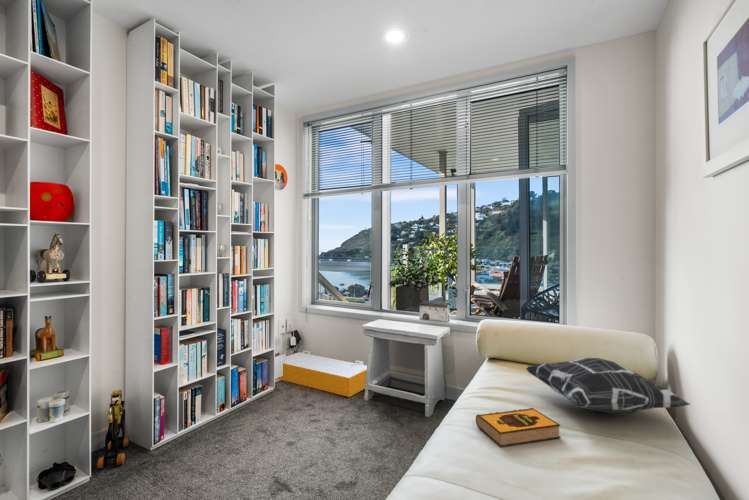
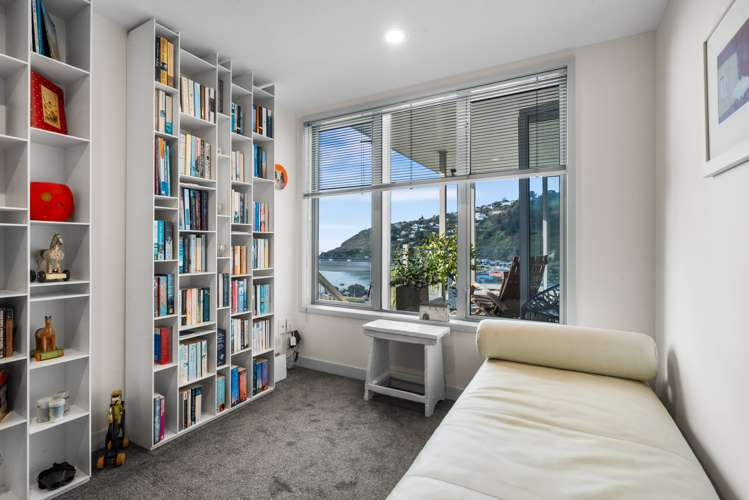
- decorative pillow (598, 383)
- hardback book (516, 424)
- storage bin (321, 370)
